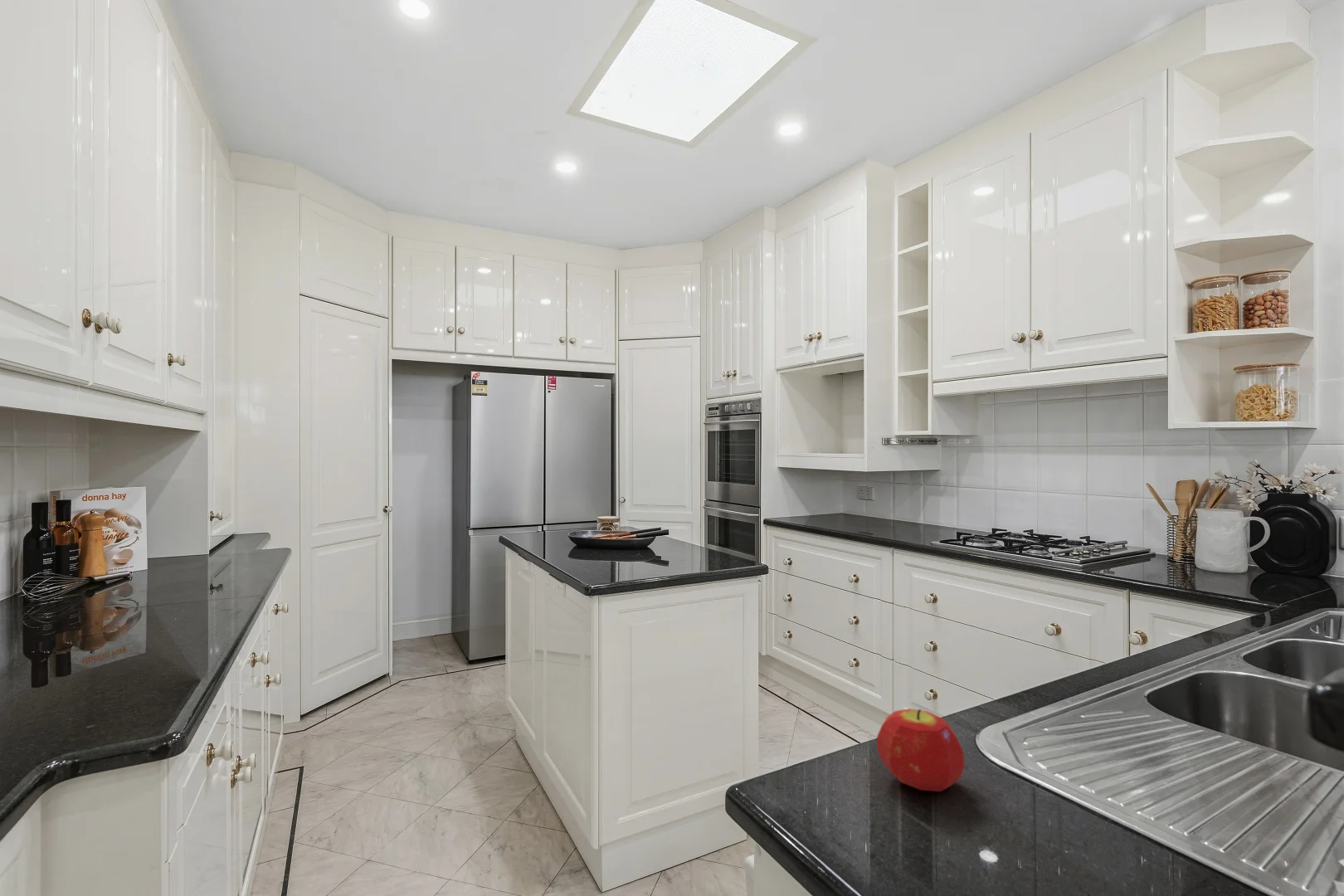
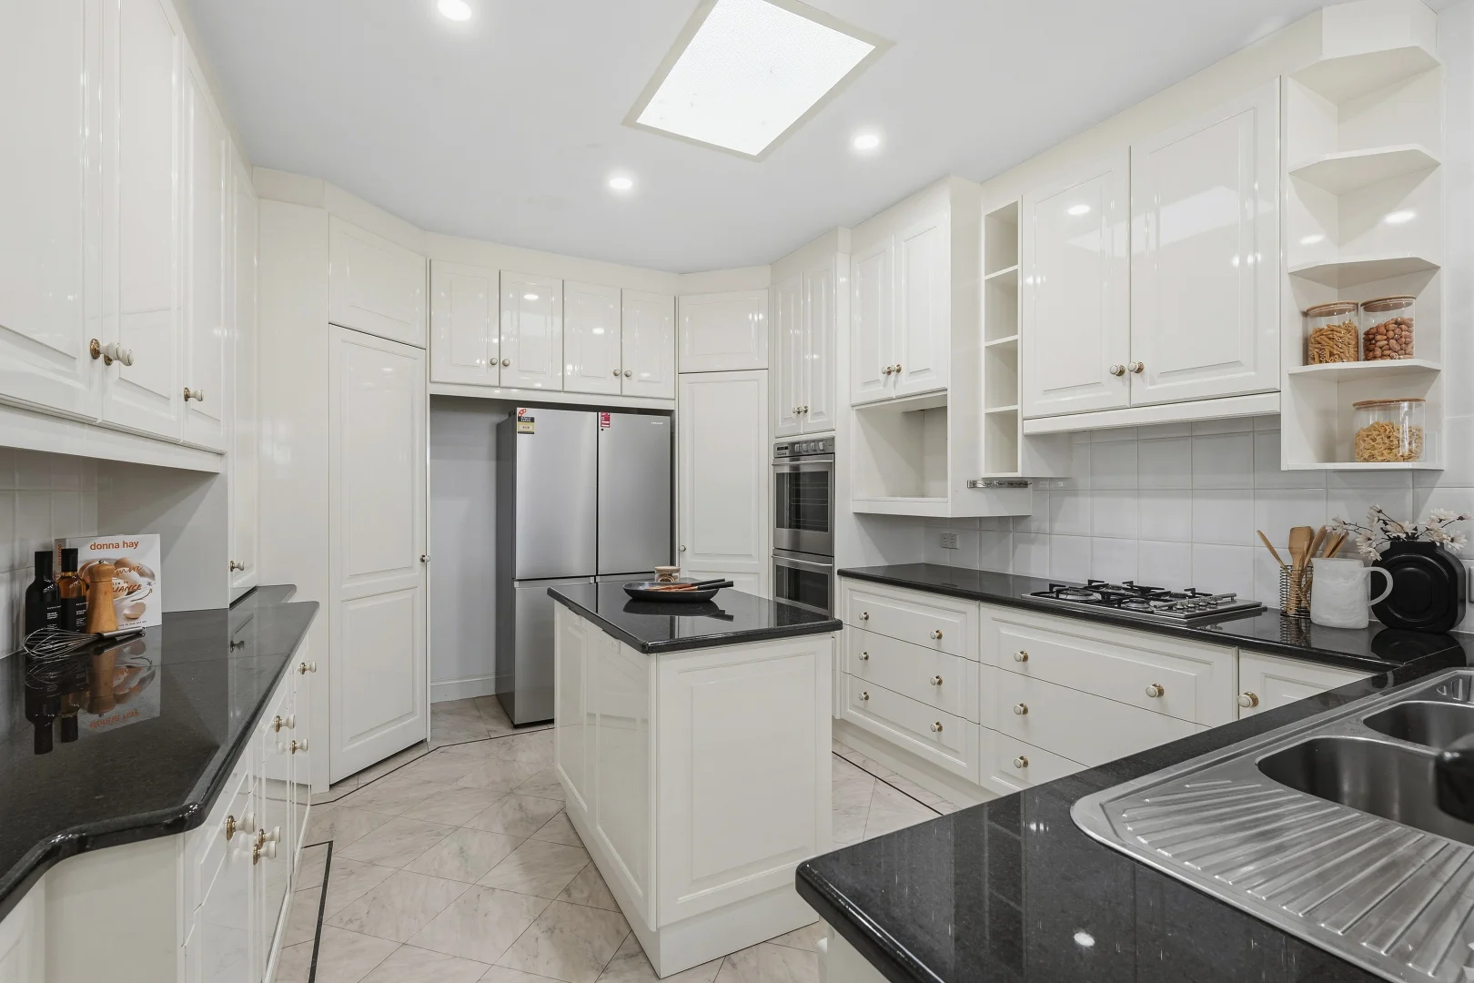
- fruit (920, 744)
